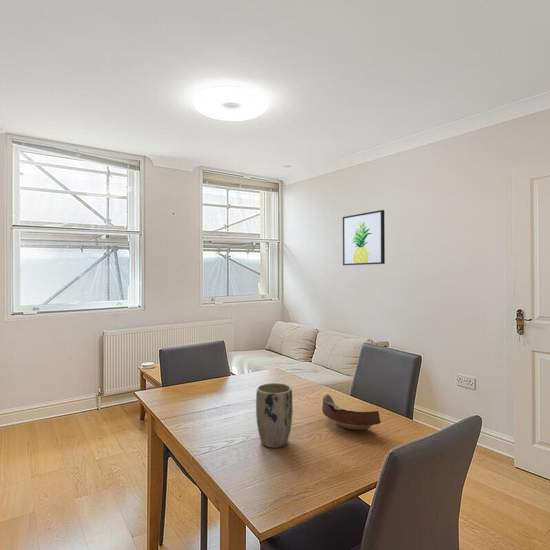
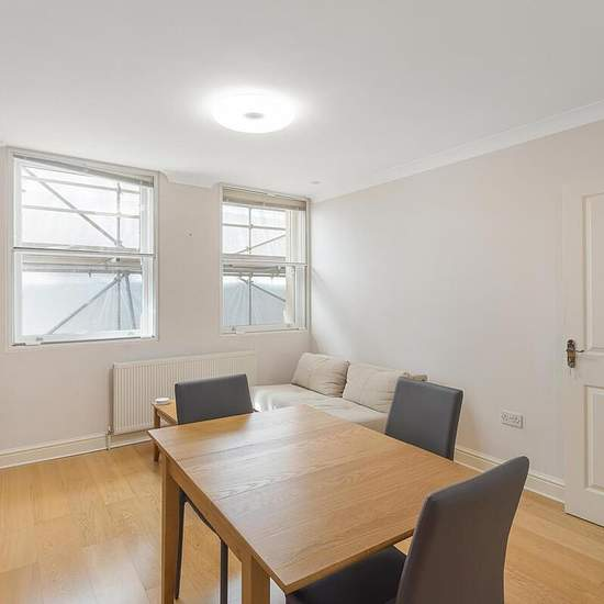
- bowl (343, 413)
- wall art (362, 239)
- plant pot (274, 415)
